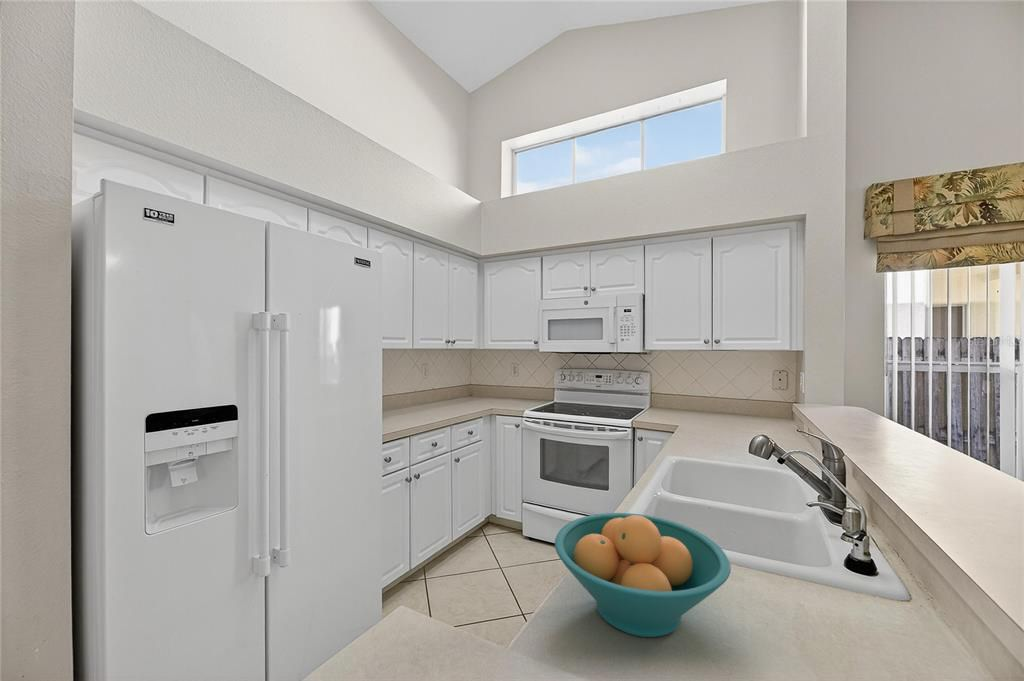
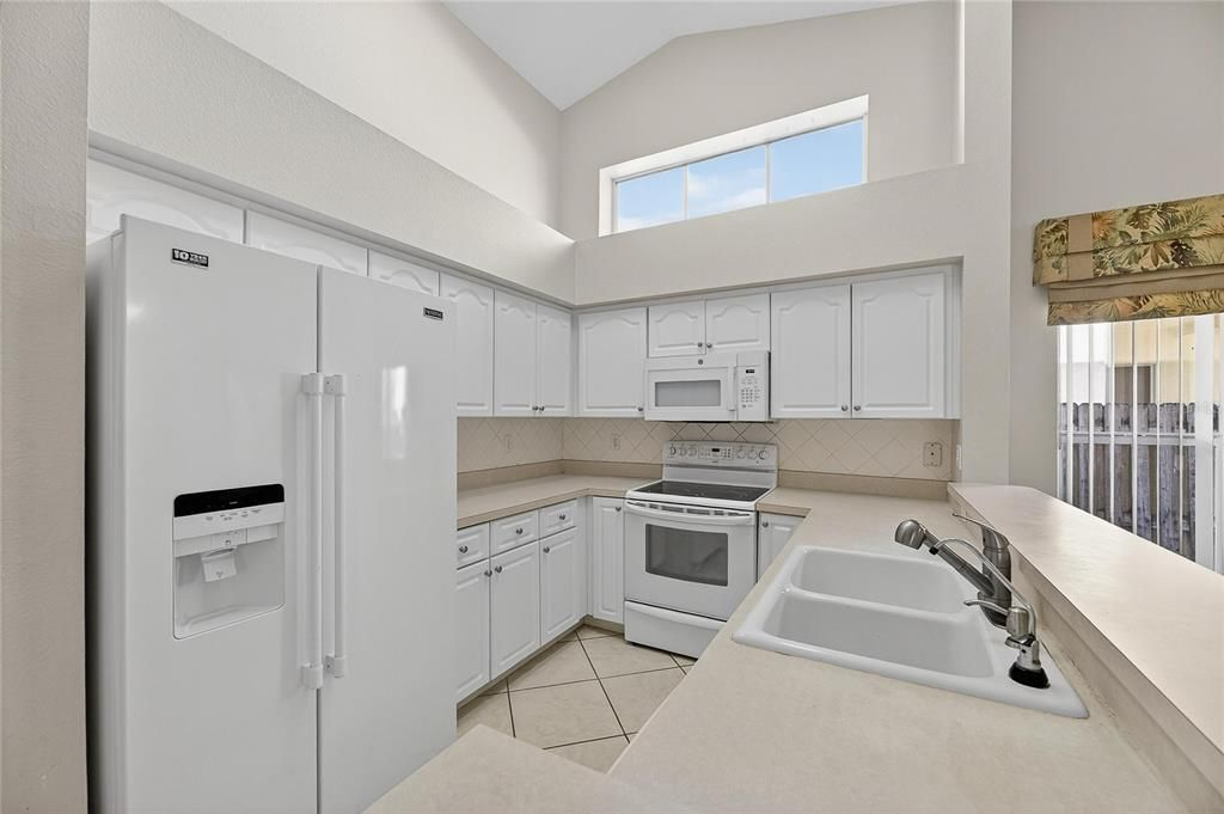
- fruit bowl (637, 564)
